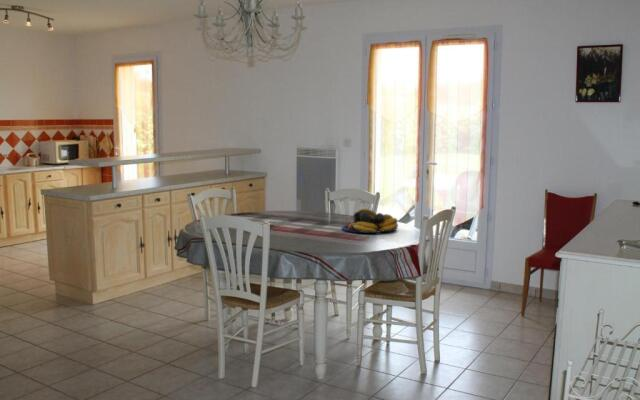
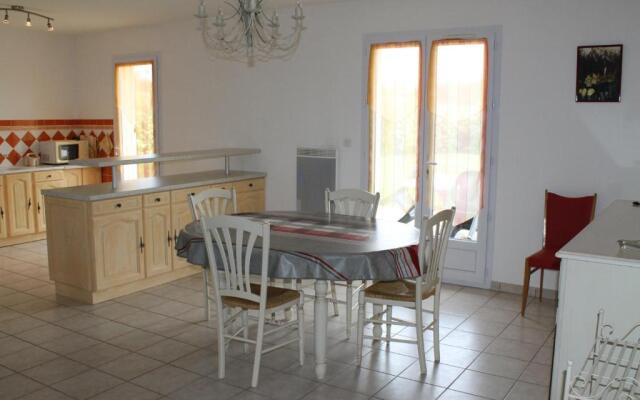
- fruit bowl (369, 219)
